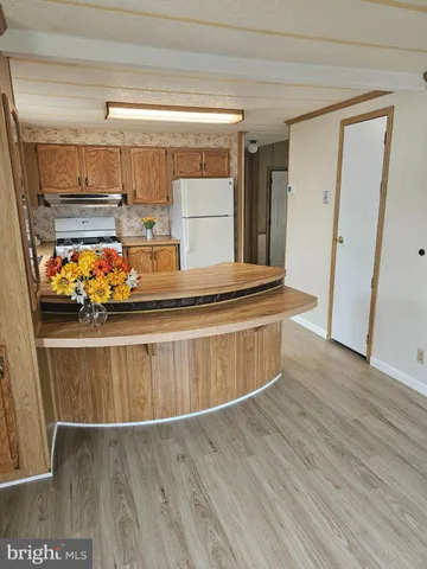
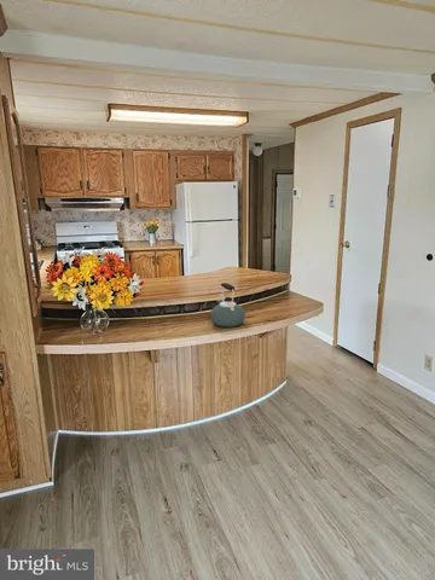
+ kettle (226, 302)
